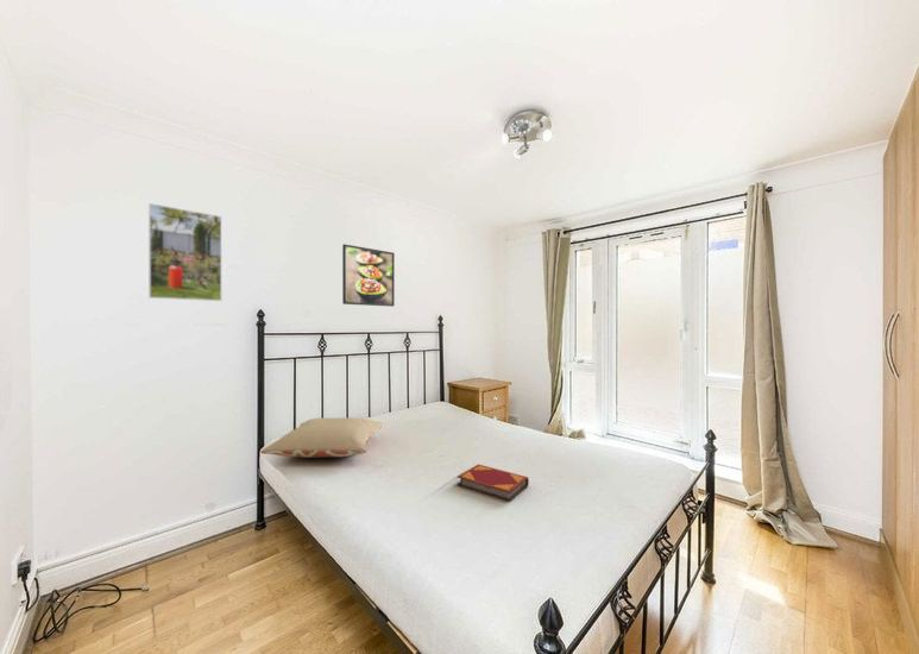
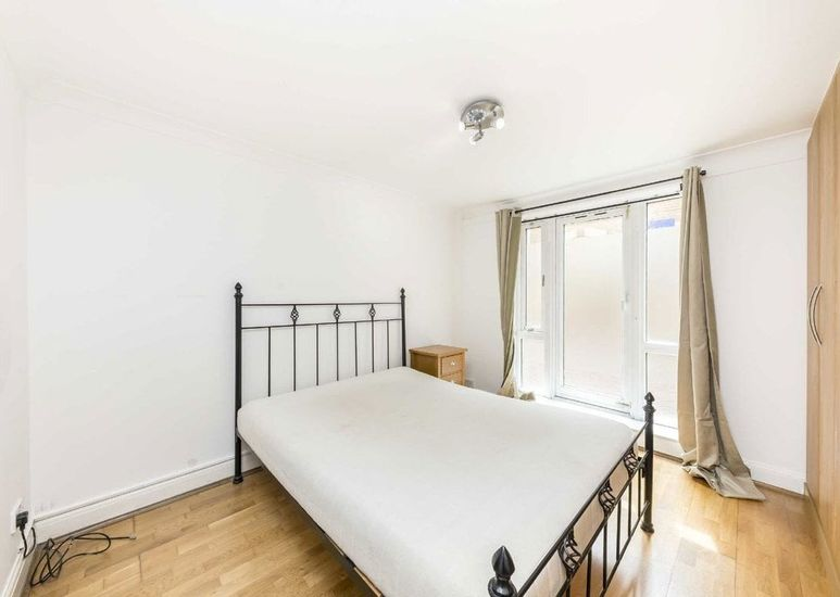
- pillow (329, 435)
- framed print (187, 254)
- hardback book (492, 480)
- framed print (370, 277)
